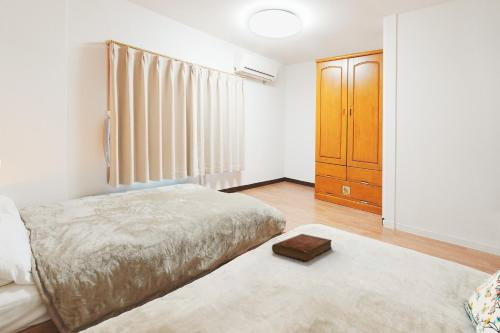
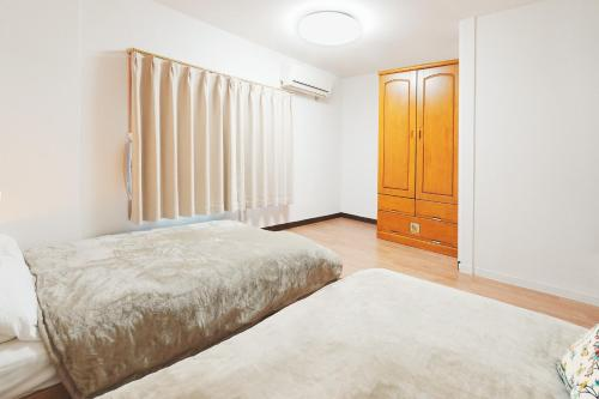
- bible (302, 246)
